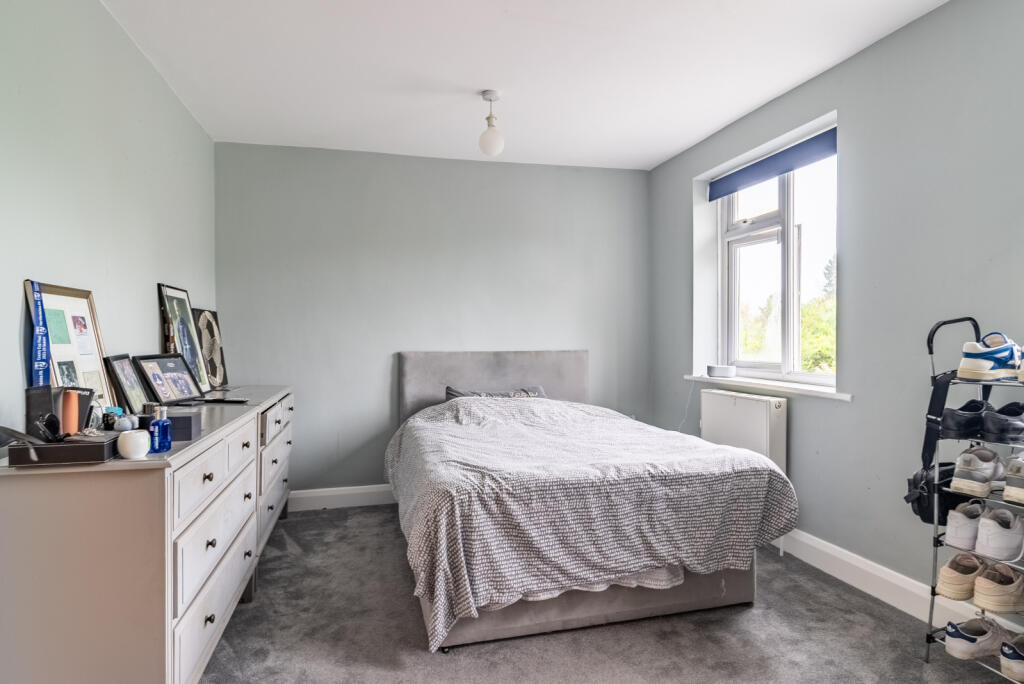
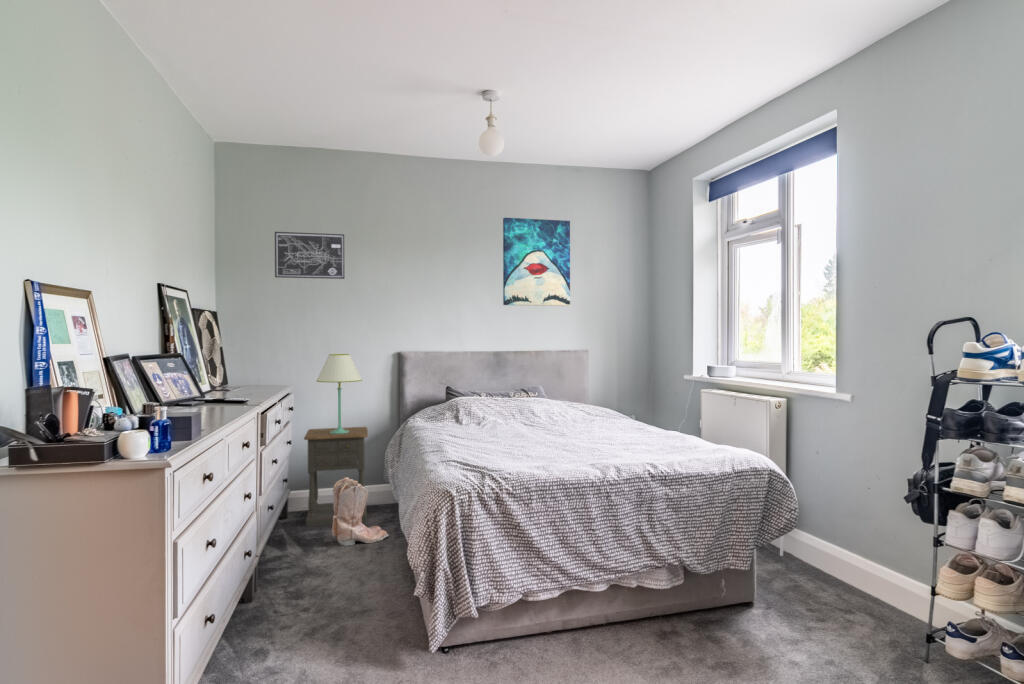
+ table lamp (339, 393)
+ boots (360, 508)
+ wall art (310, 255)
+ nightstand (337, 469)
+ wall art (537, 262)
